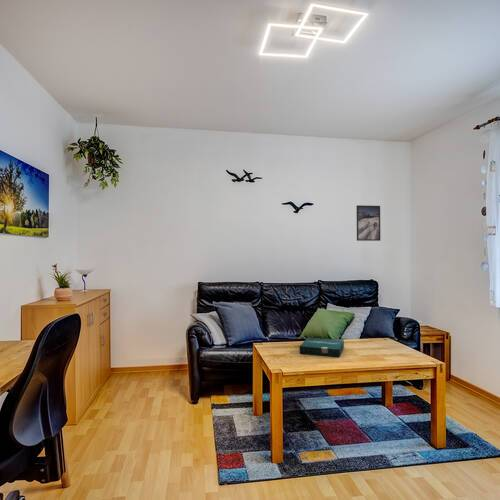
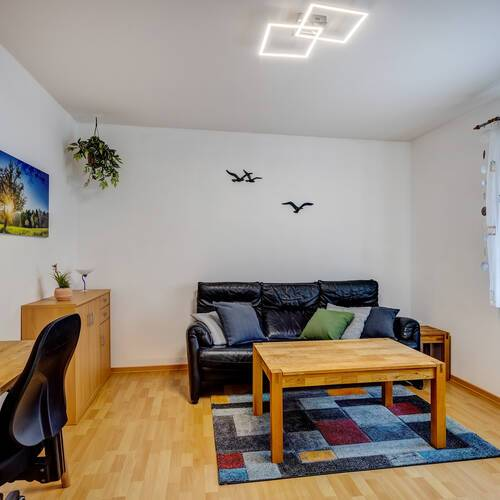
- pizza box (322, 346)
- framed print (368, 223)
